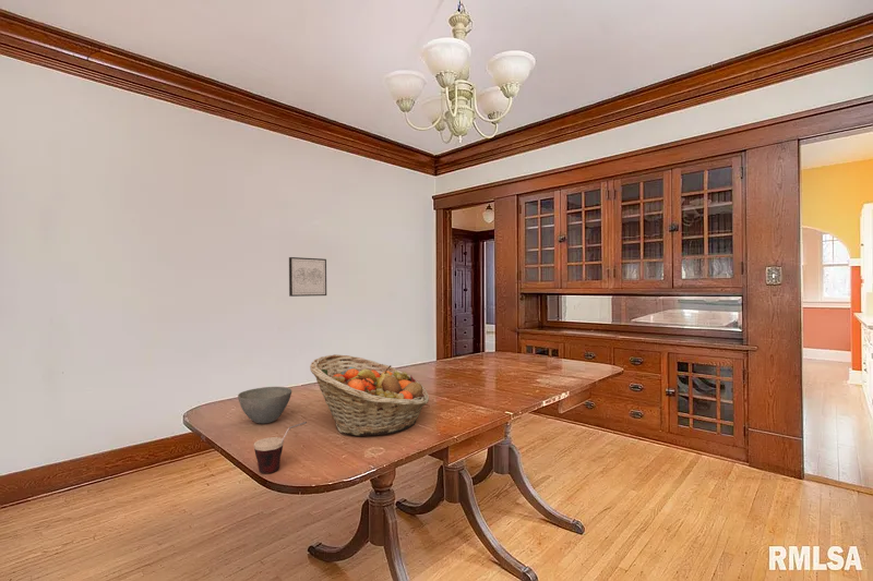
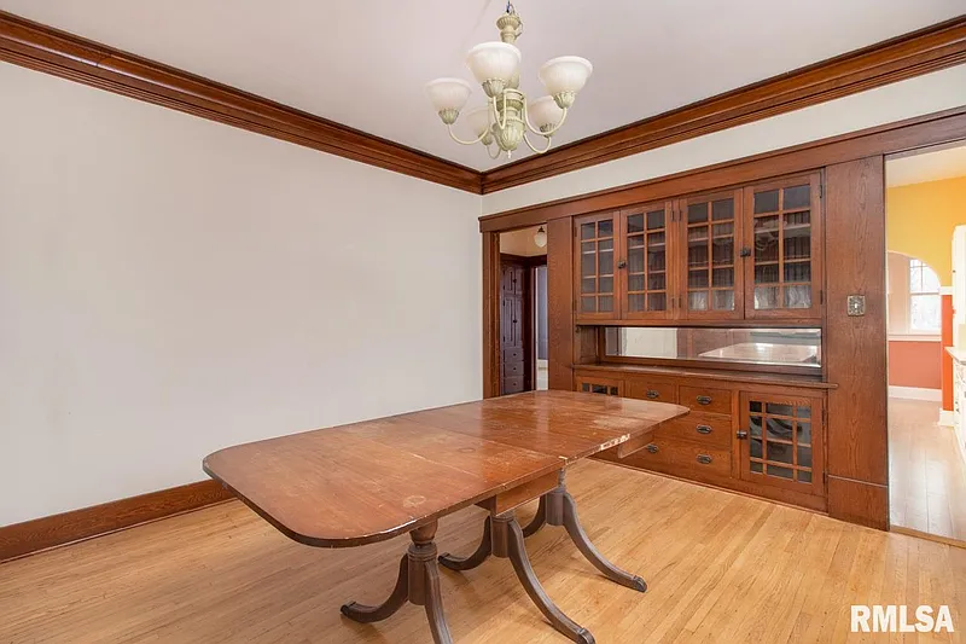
- cup (280, 446)
- fruit basket (371, 388)
- bowl (265, 407)
- wall art (308, 277)
